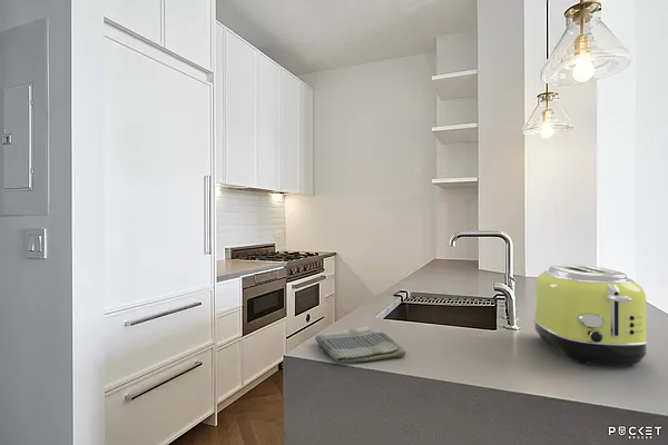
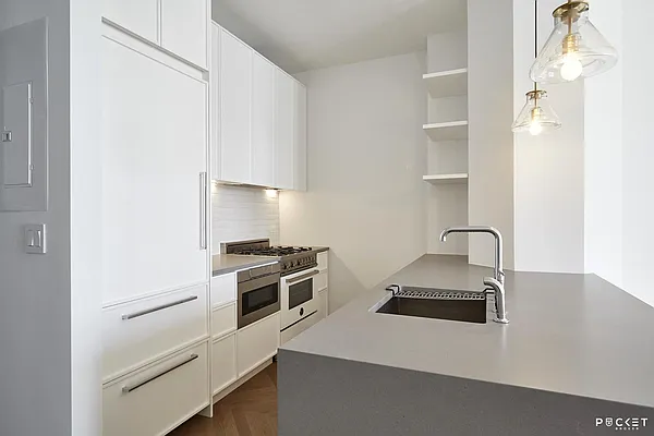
- dish towel (358, 343)
- toaster (587, 310)
